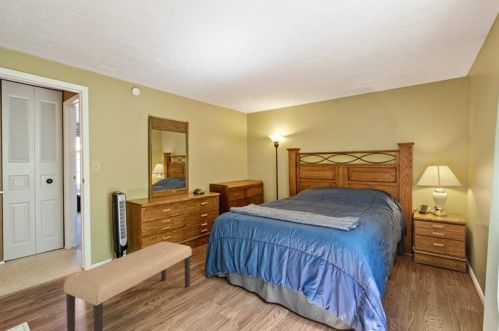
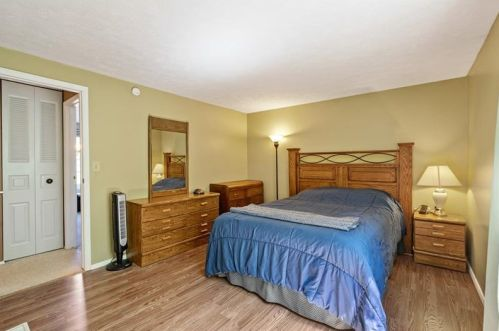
- bench (138, 281)
